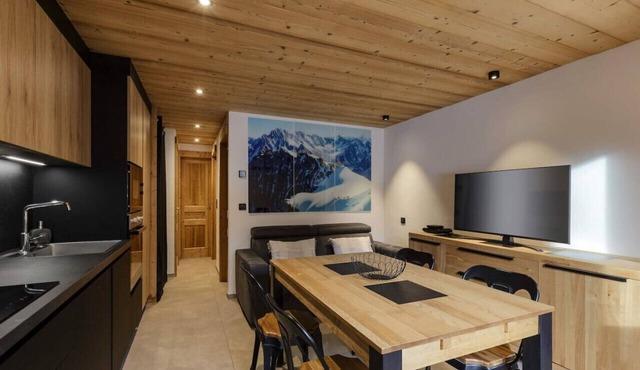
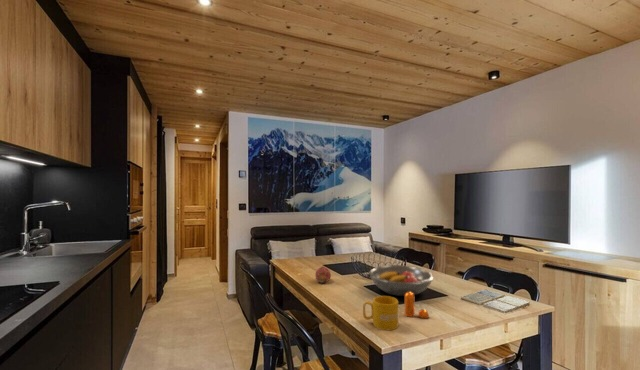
+ fruit bowl (400, 279)
+ drink coaster (494, 300)
+ mug (380, 311)
+ pepper shaker (413, 304)
+ fruit (323, 274)
